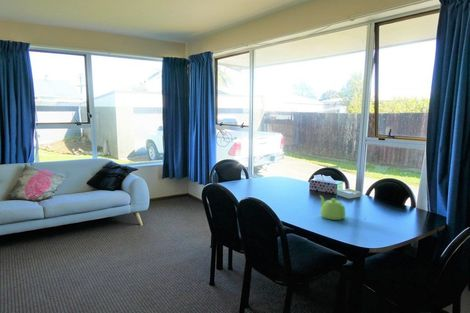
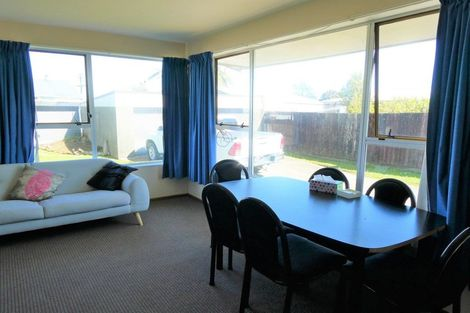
- teapot (331, 207)
